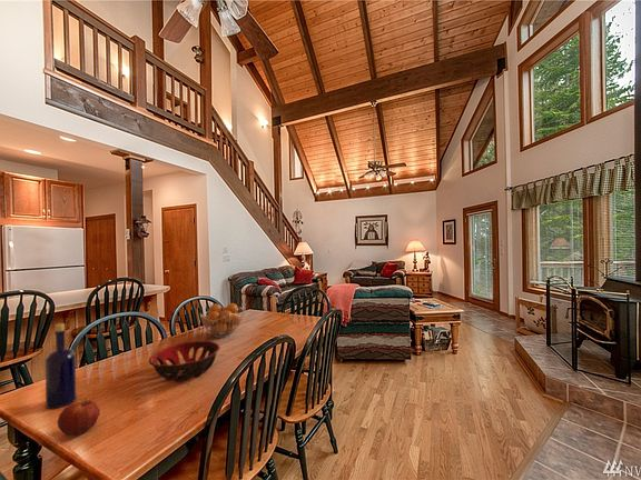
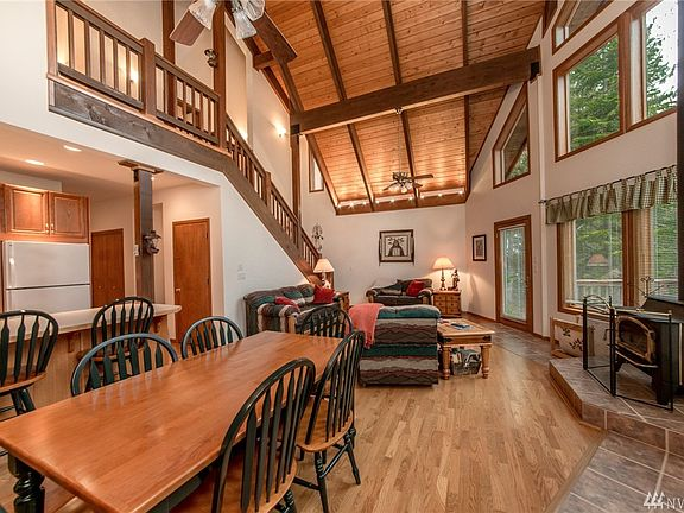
- bottle (60, 362)
- fruit basket (223, 319)
- apple (79, 416)
- decorative bowl (186, 361)
